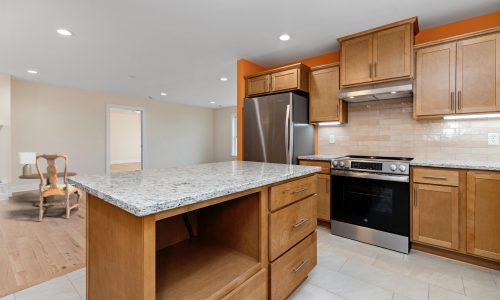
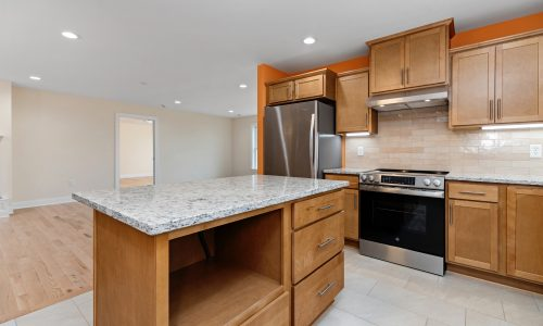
- dining chair (59, 185)
- lamp (27, 163)
- side table (49, 185)
